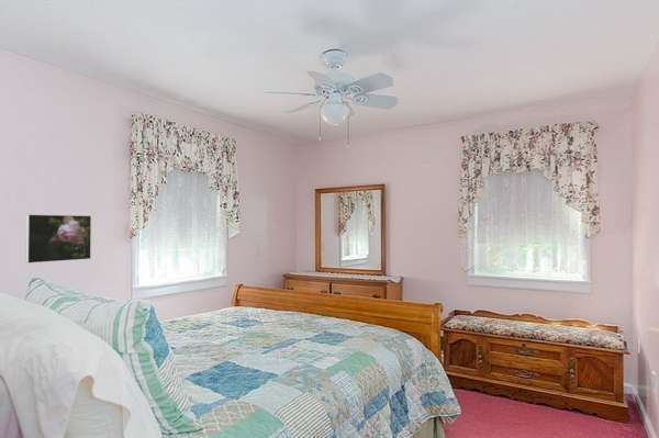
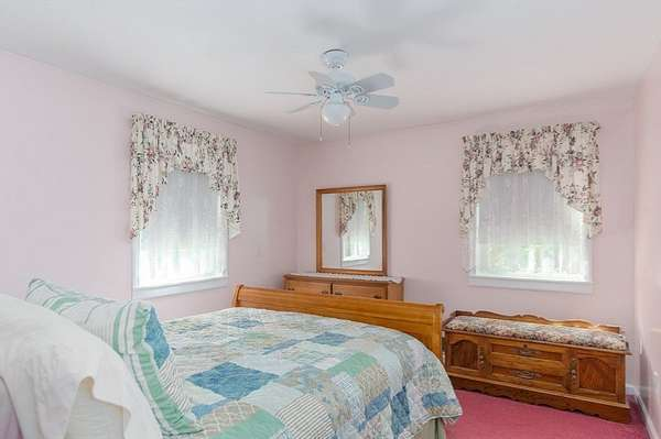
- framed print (60, 237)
